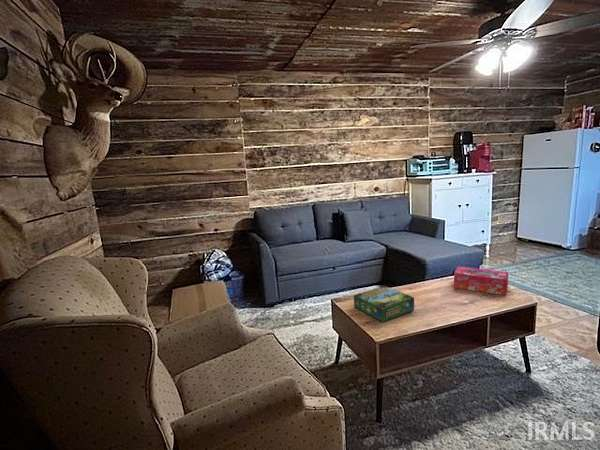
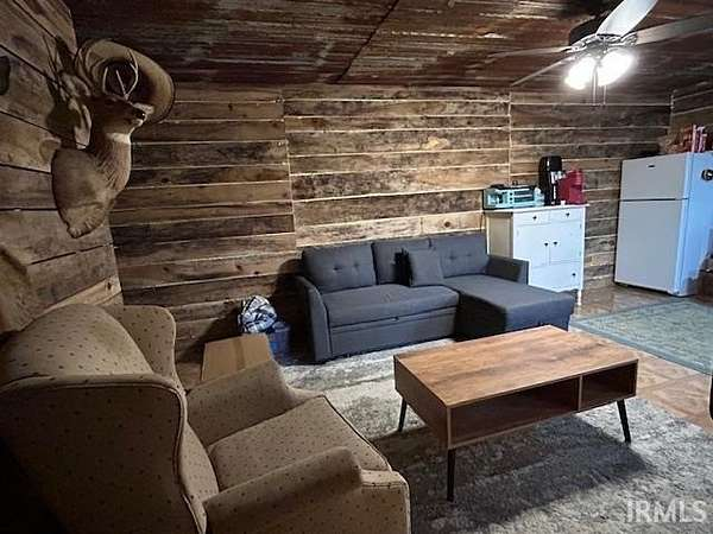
- board game (383, 302)
- tissue box (480, 279)
